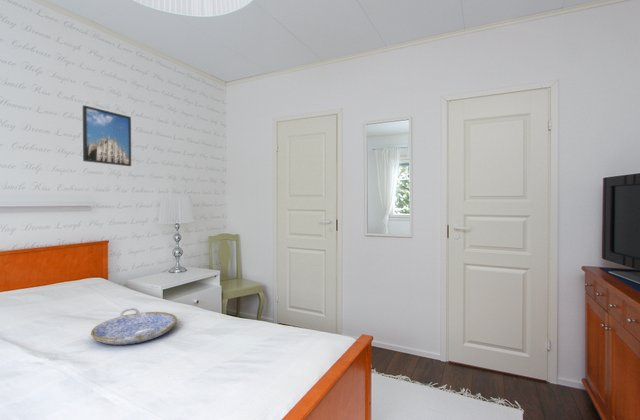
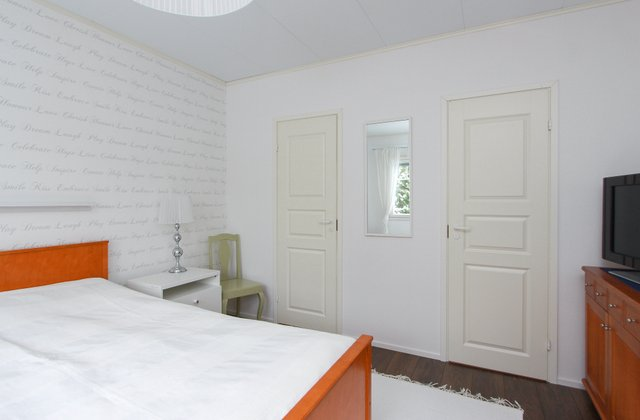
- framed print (108, 137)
- serving tray (136, 325)
